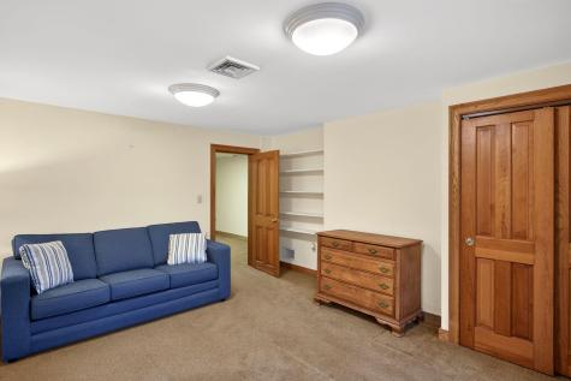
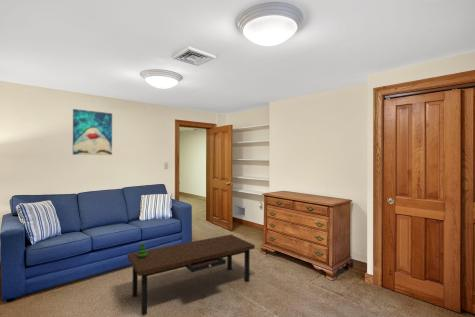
+ wall art (93, 133)
+ coffee table (196, 264)
